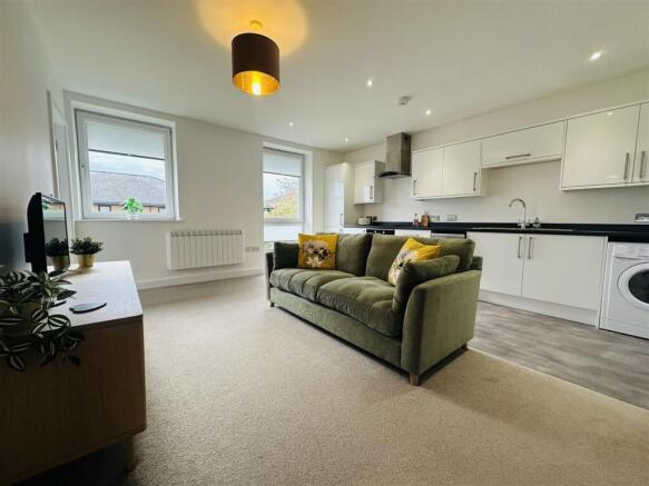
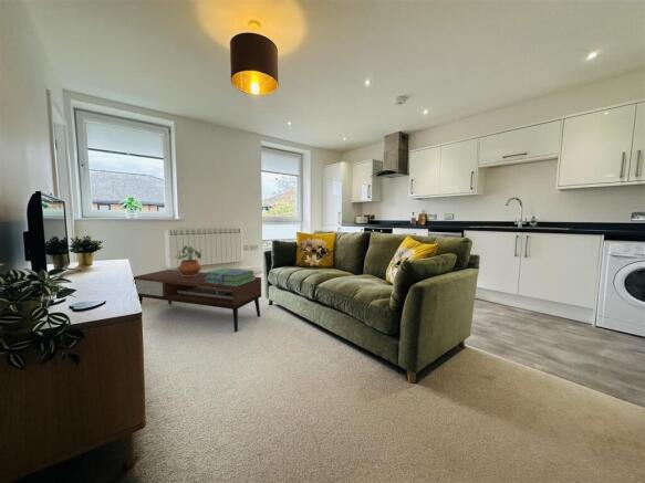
+ coffee table (198, 296)
+ potted plant (187, 261)
+ stack of books (230, 275)
